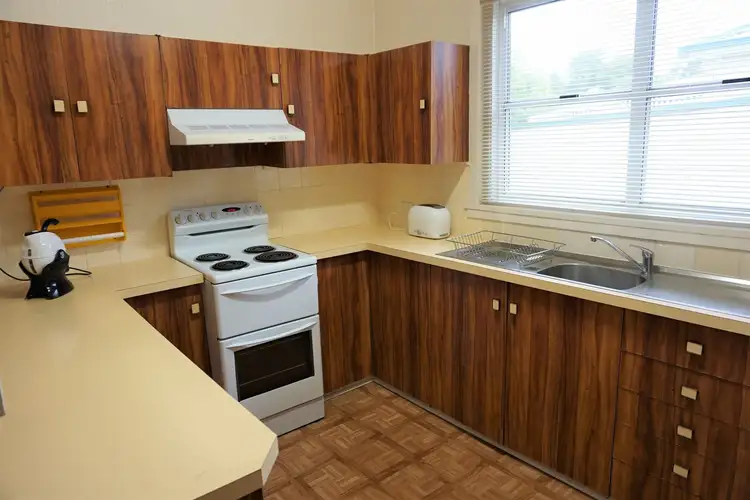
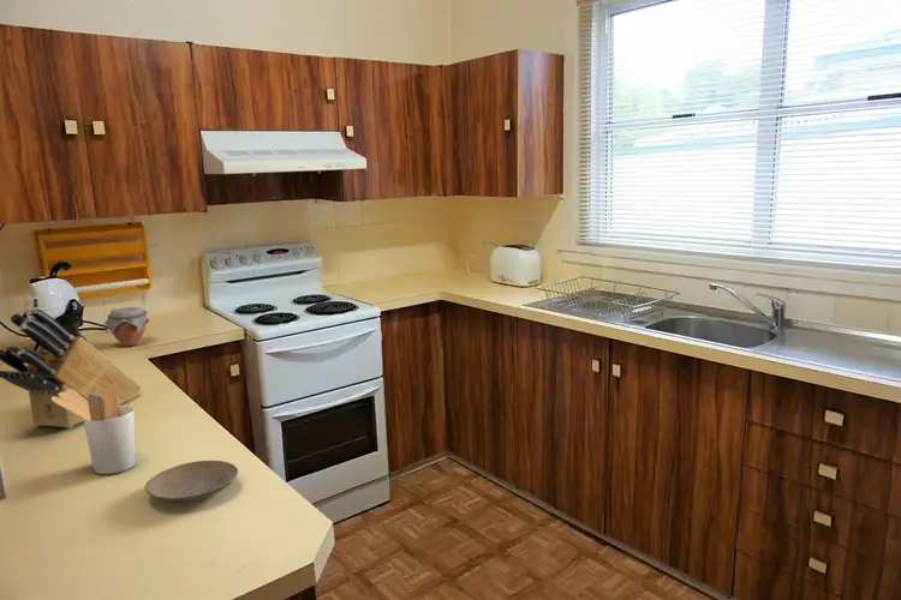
+ jar (127, 326)
+ plate (192, 484)
+ knife block (70, 359)
+ utensil holder (97, 427)
